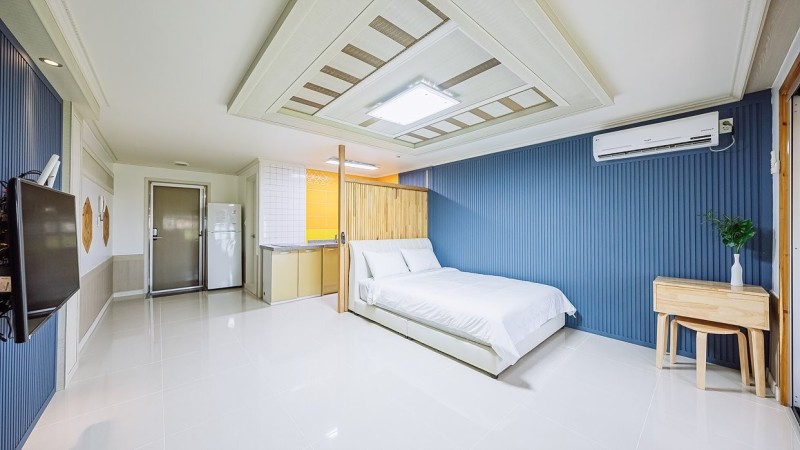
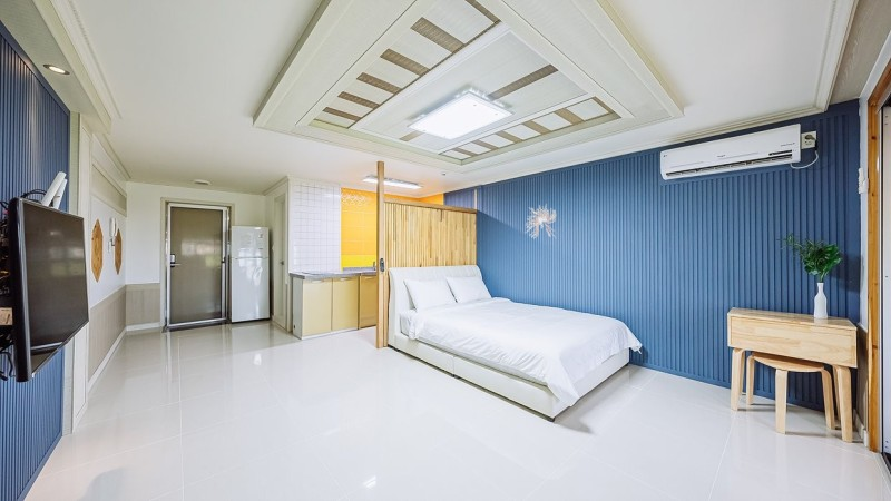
+ wall sculpture (539, 222)
